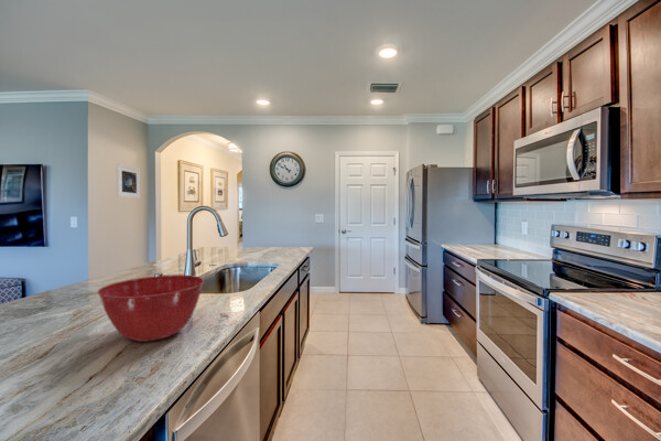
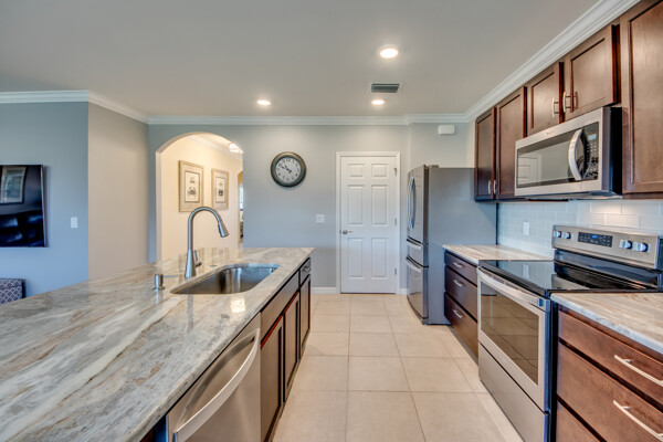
- mixing bowl (154, 308)
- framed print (129, 182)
